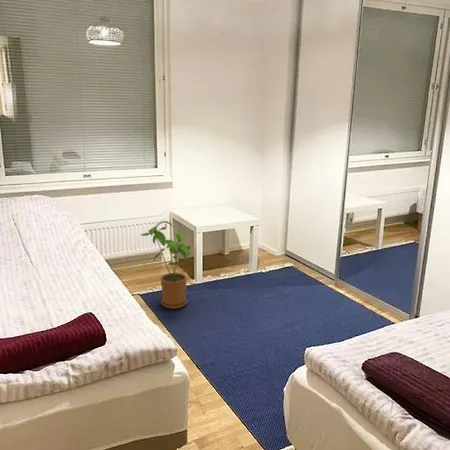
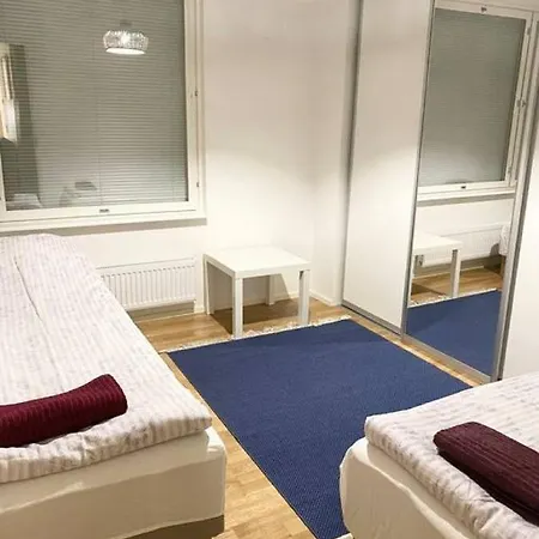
- house plant (173, 263)
